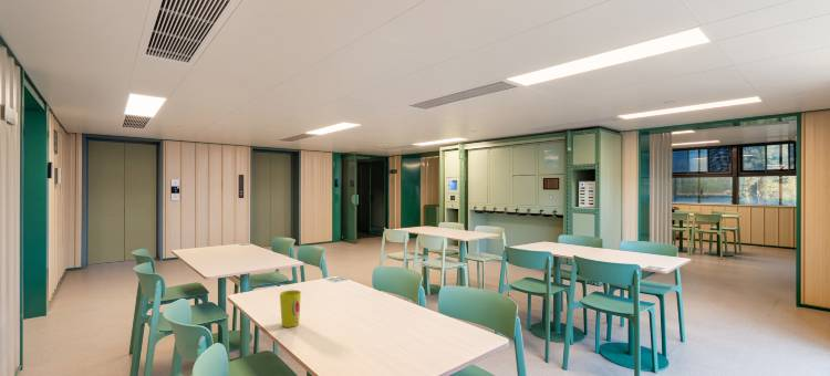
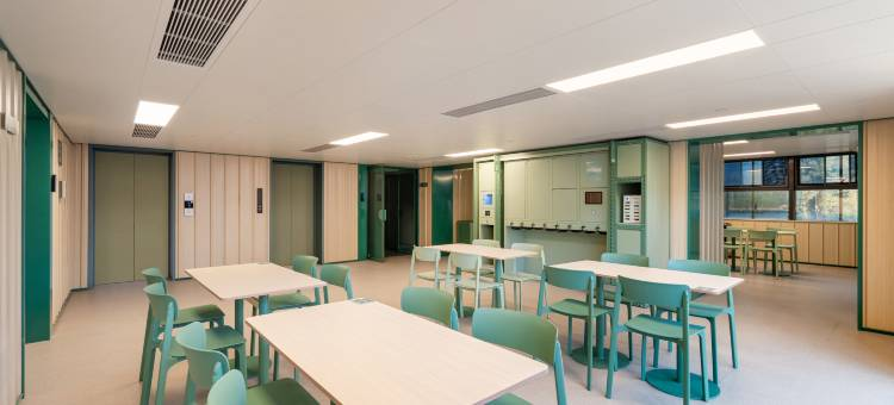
- cup (290, 309)
